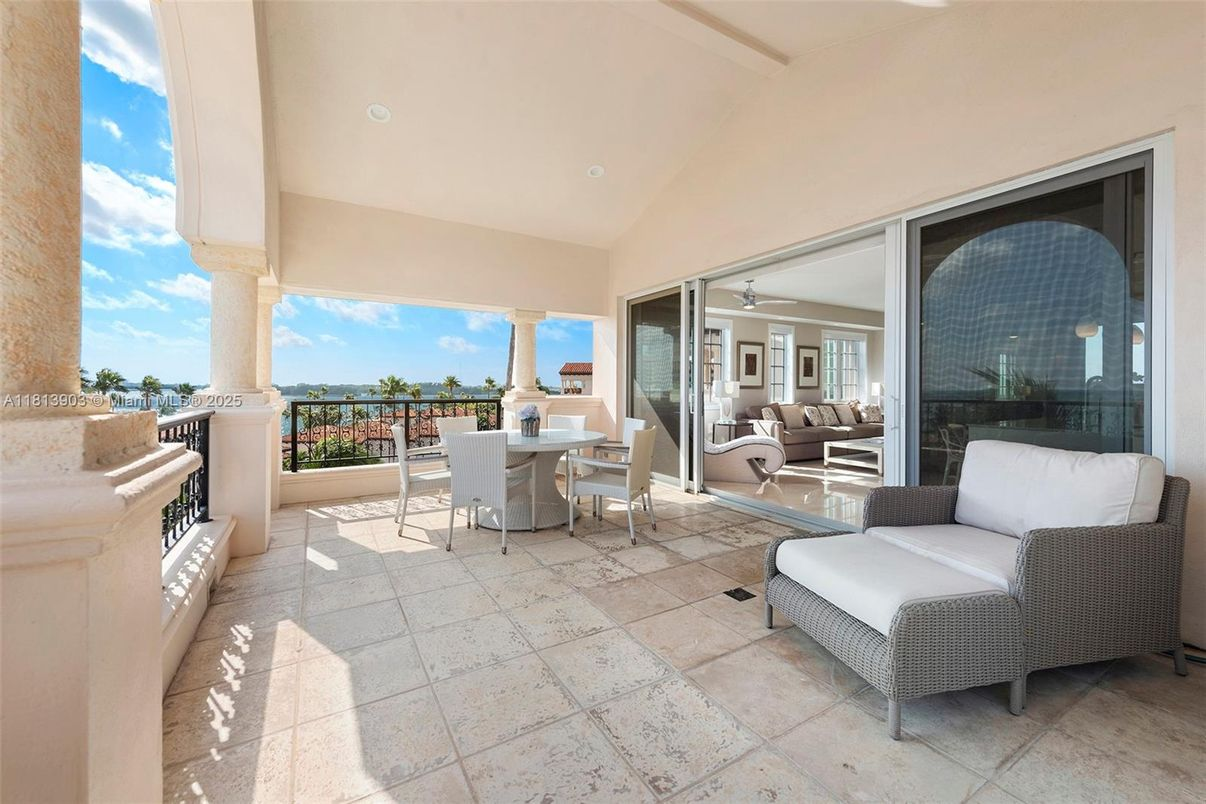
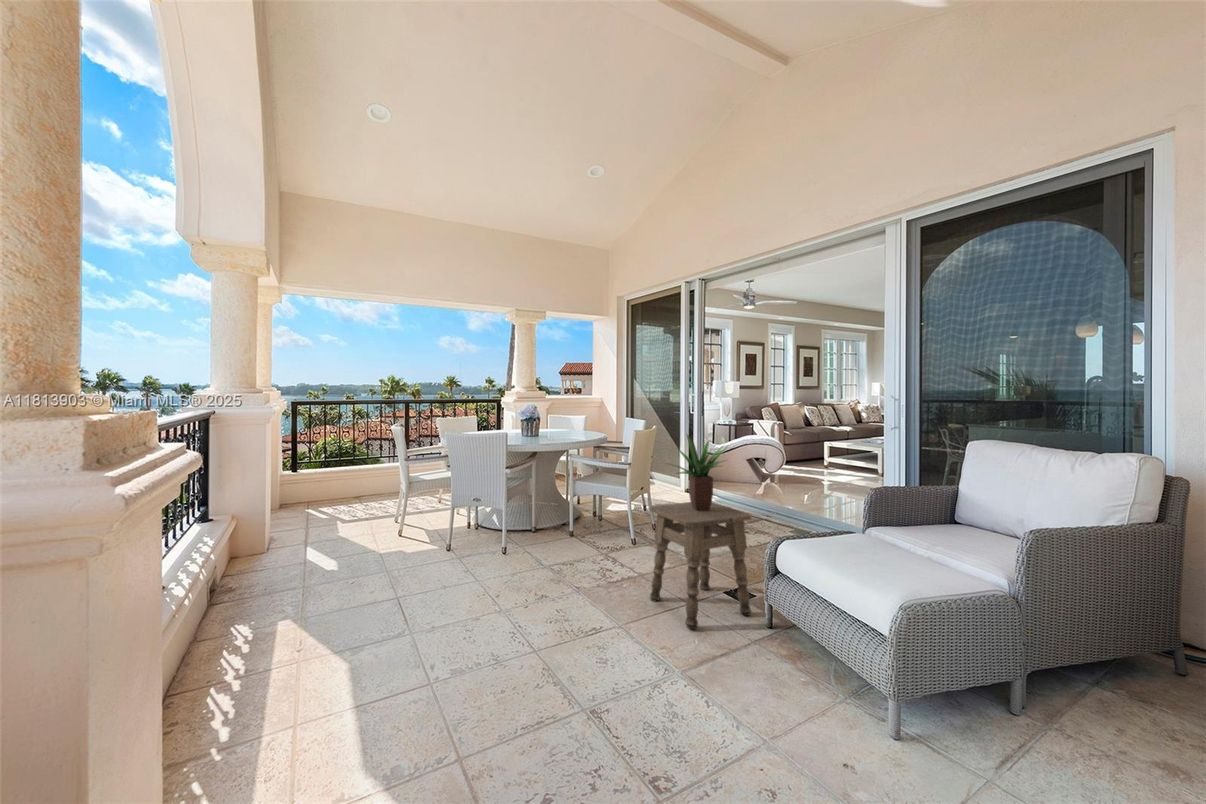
+ potted plant (698, 471)
+ side table (698, 558)
